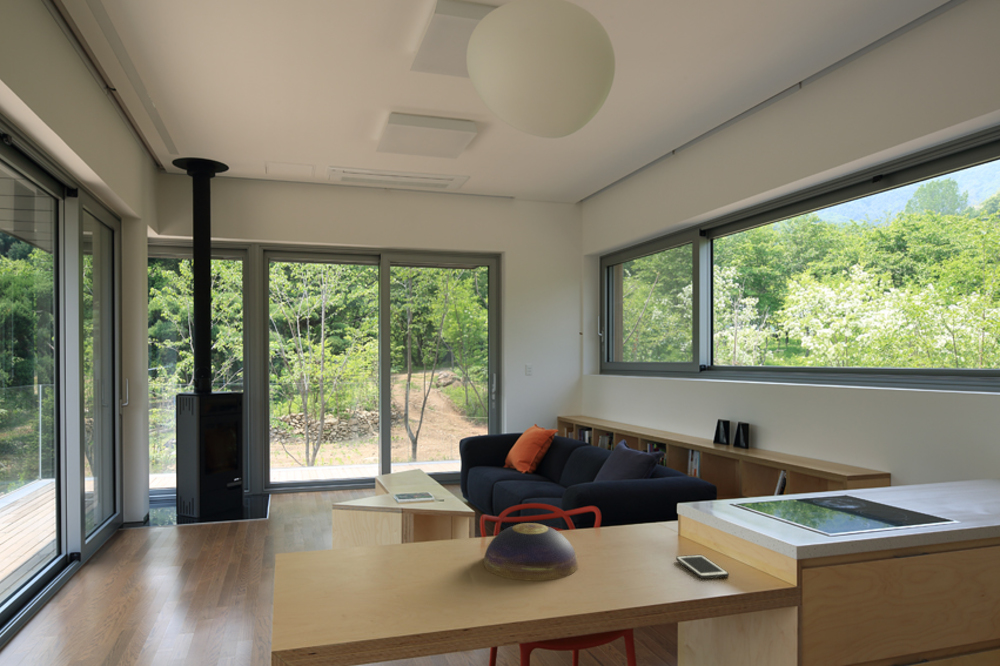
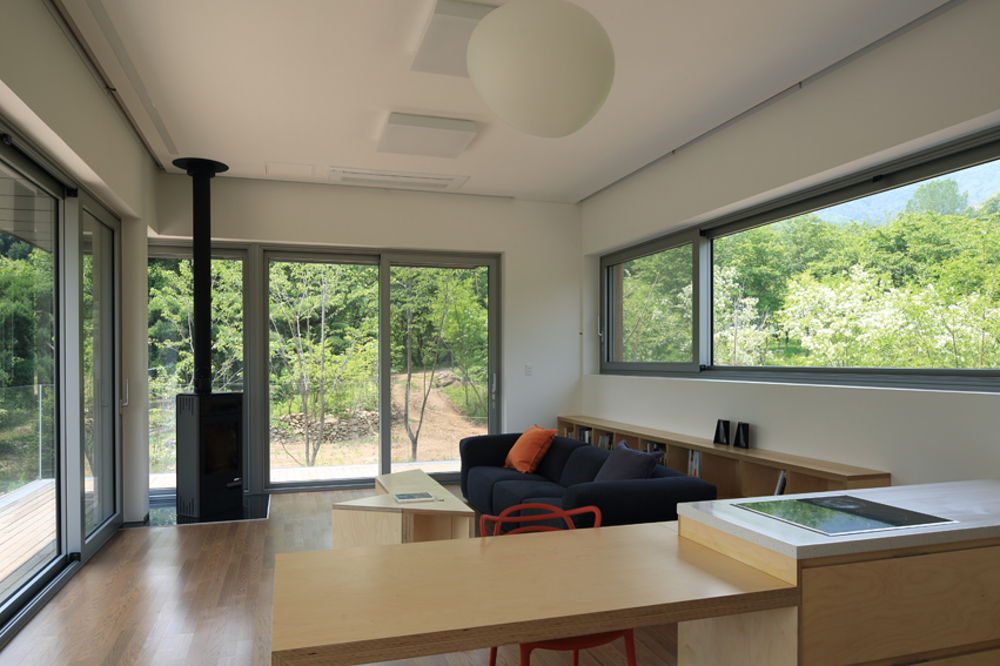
- cell phone (701, 566)
- decorative bowl (530, 544)
